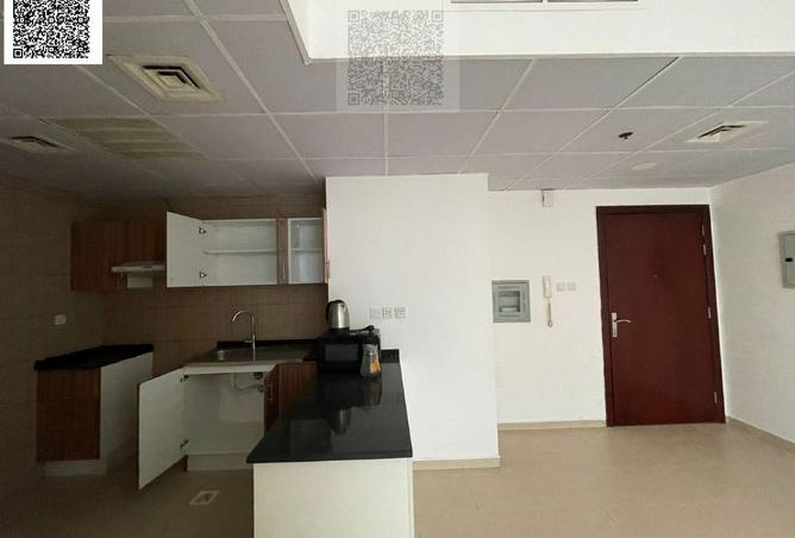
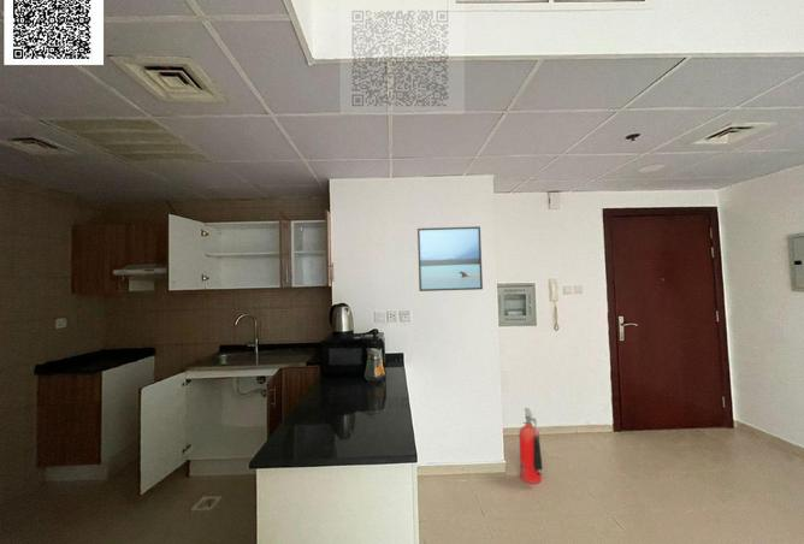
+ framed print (449, 259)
+ fire extinguisher (530, 445)
